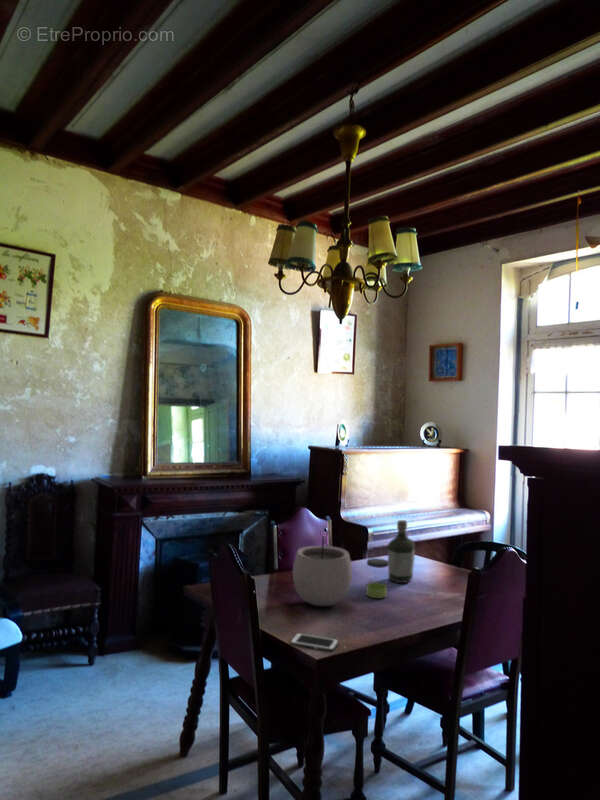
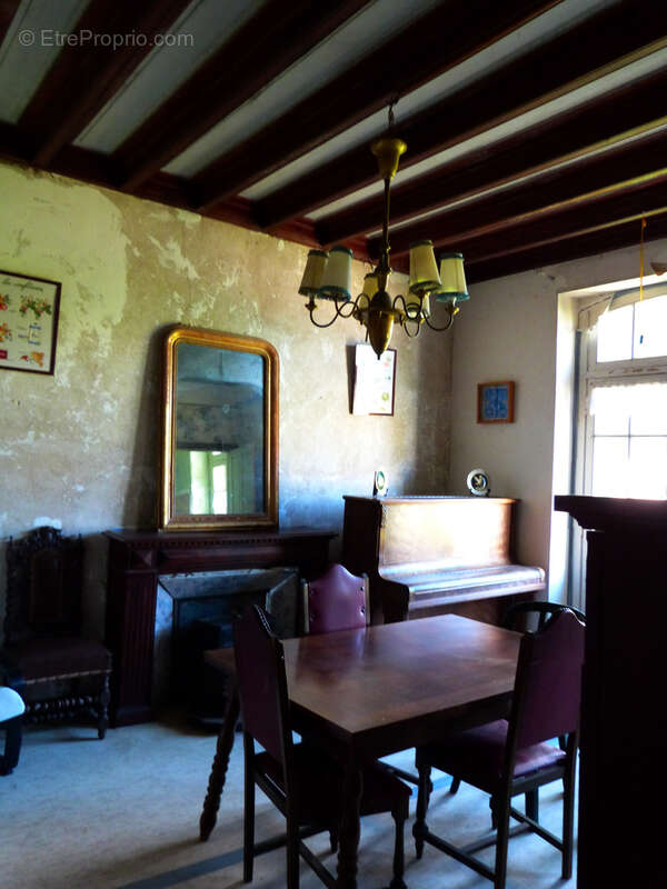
- jar (376, 577)
- plant pot (322, 566)
- cell phone (314, 642)
- bottle (401, 550)
